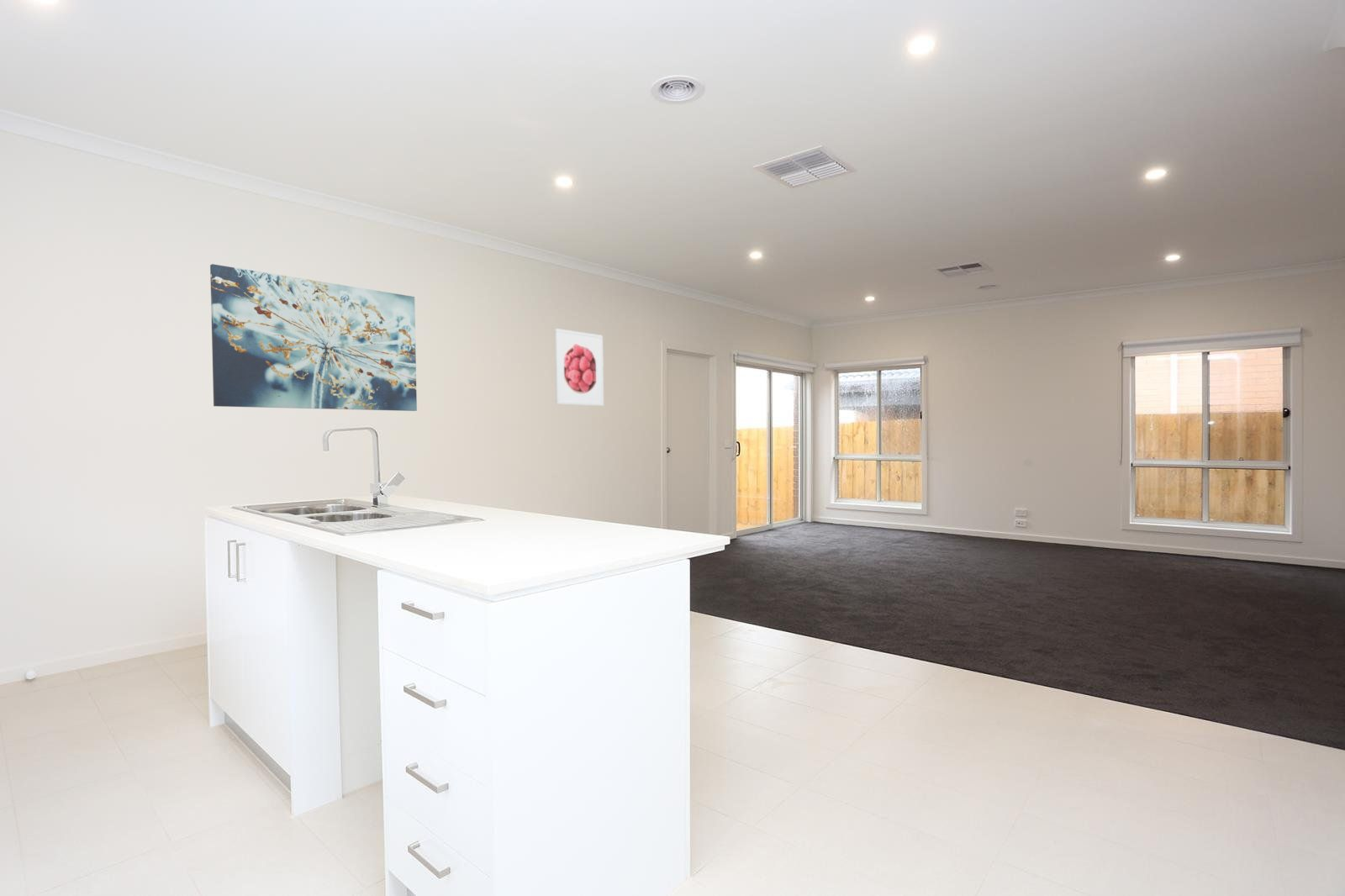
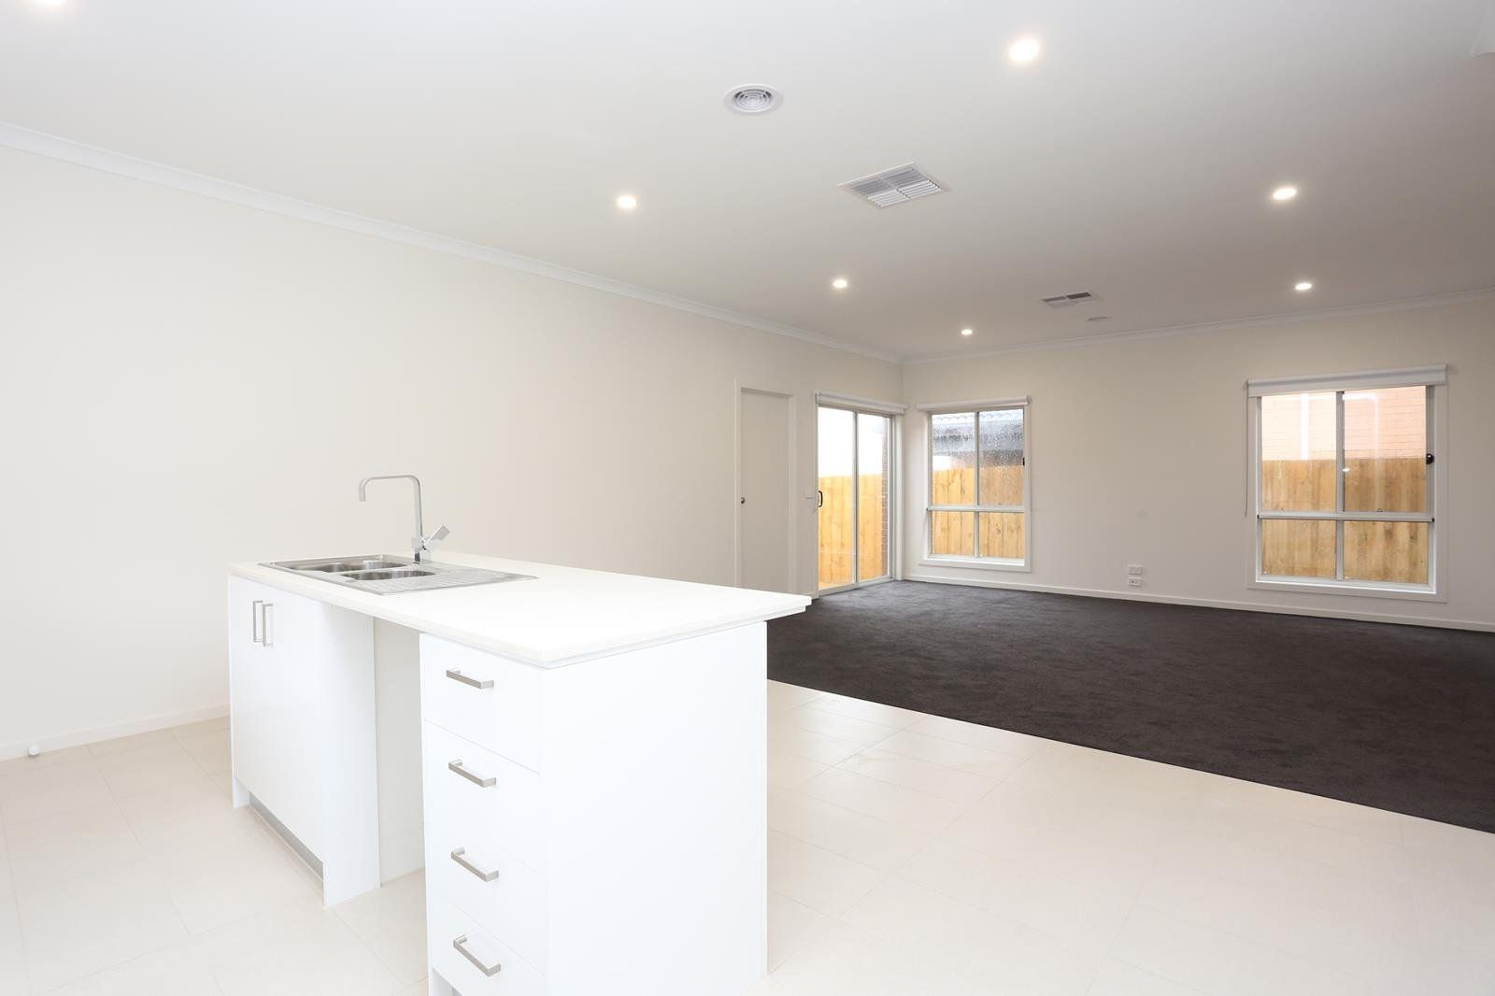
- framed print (579, 368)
- wall art (324, 345)
